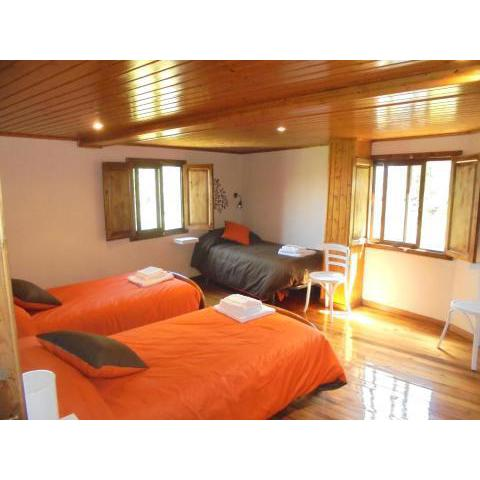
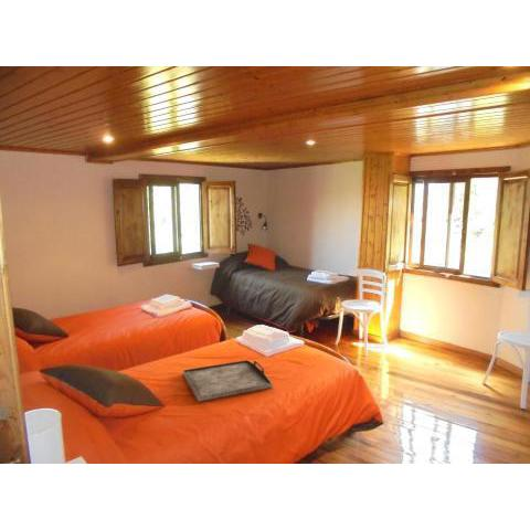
+ serving tray (225, 374)
